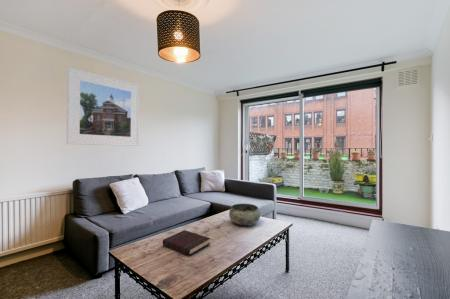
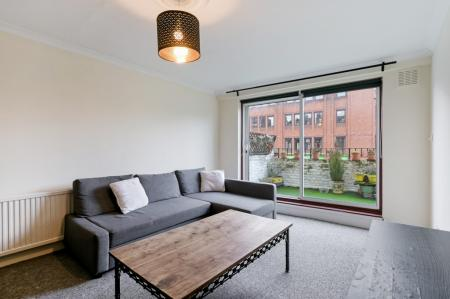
- book (186, 241)
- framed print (107, 111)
- bowl (244, 214)
